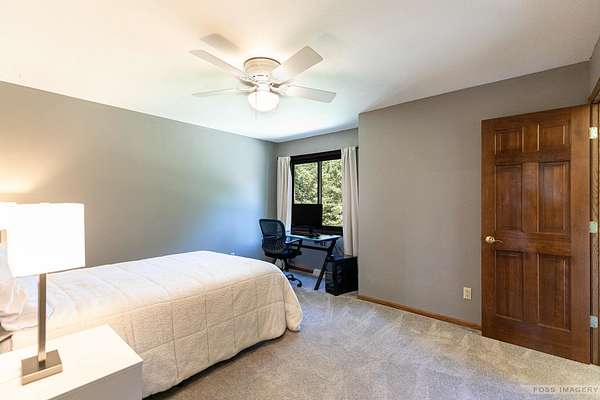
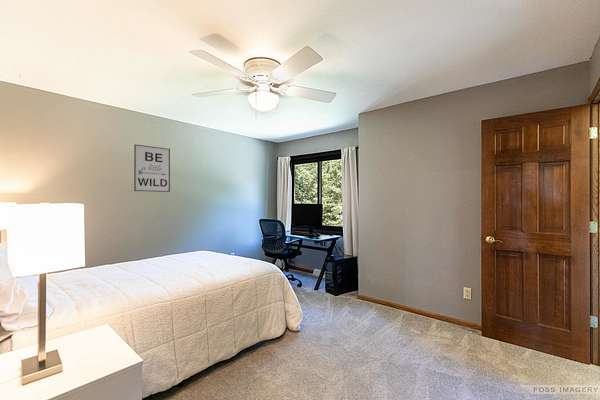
+ wall art (152, 169)
